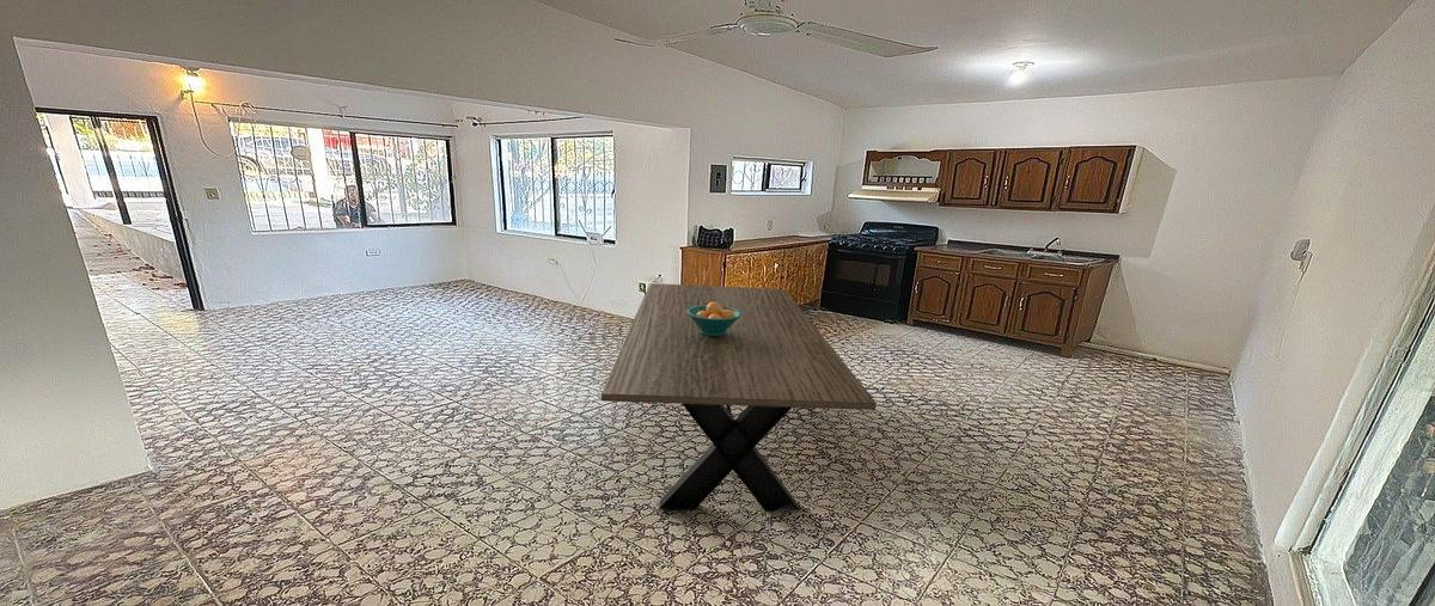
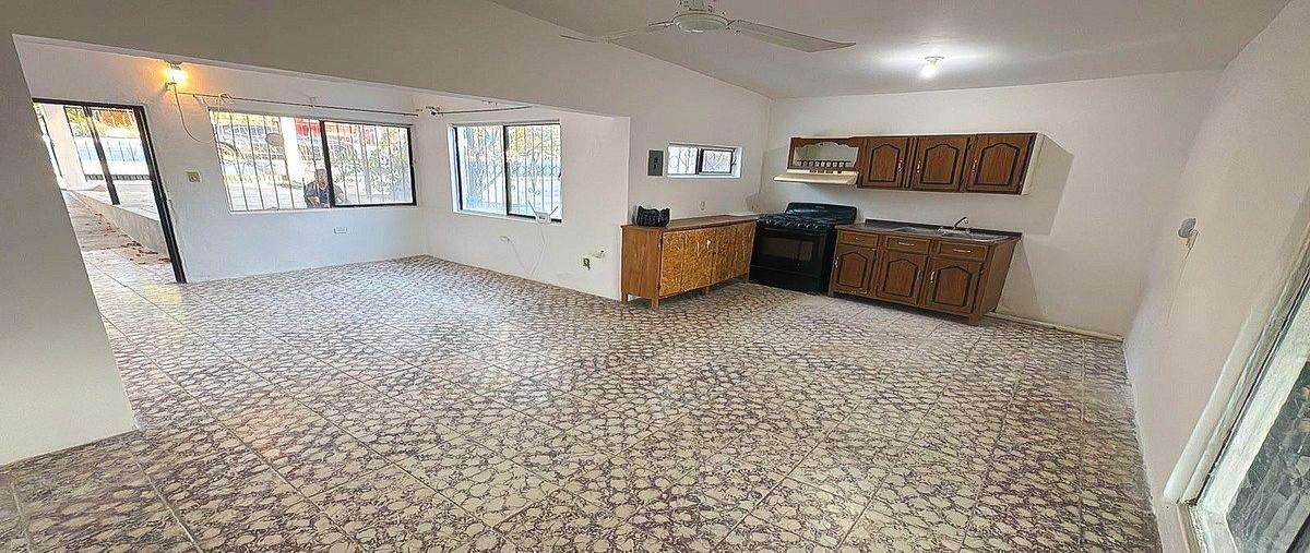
- fruit bowl (713, 317)
- dining table (722, 375)
